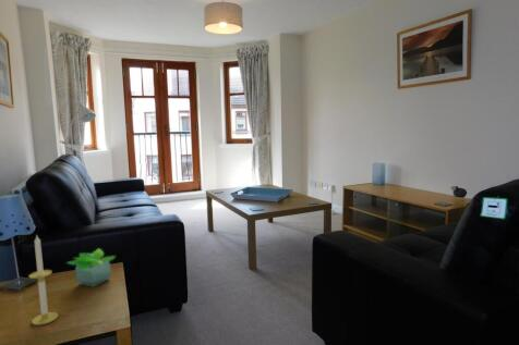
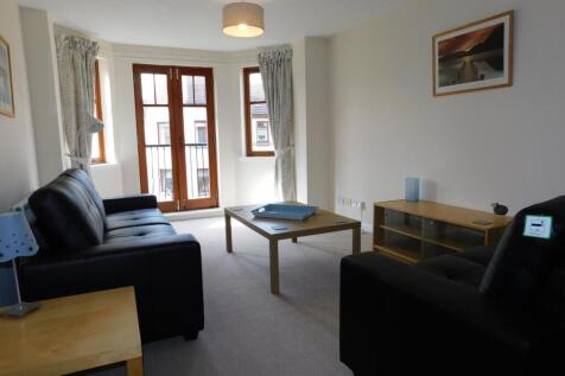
- candle (40, 276)
- potted plant (90, 267)
